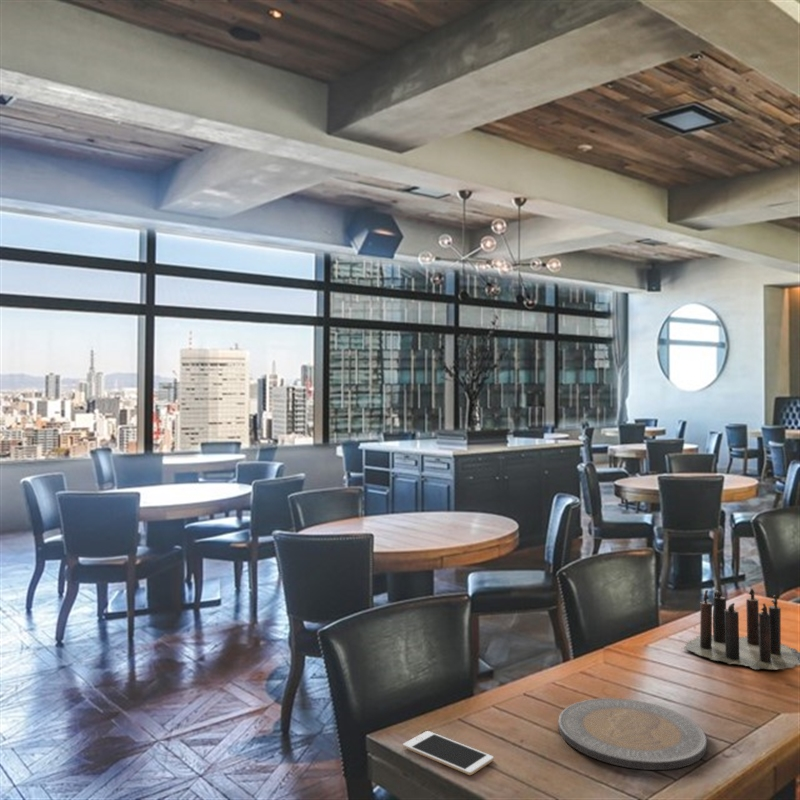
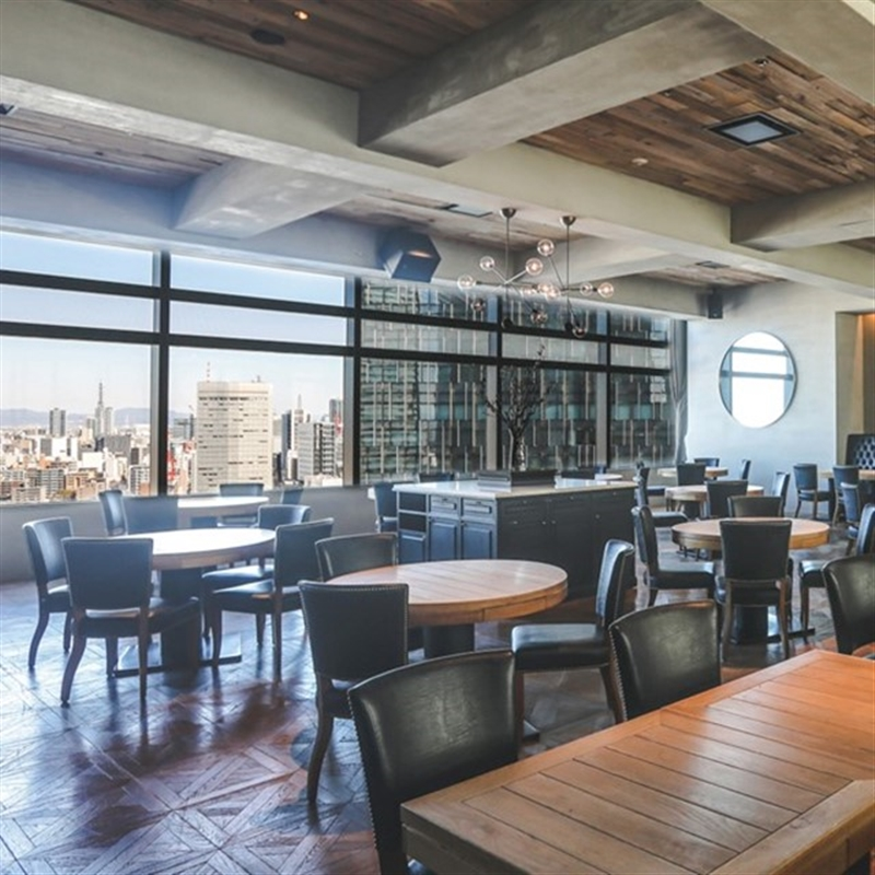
- candle (747, 624)
- plate (630, 730)
- cell phone (447, 751)
